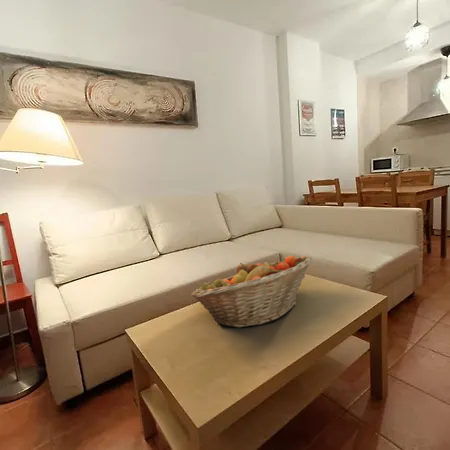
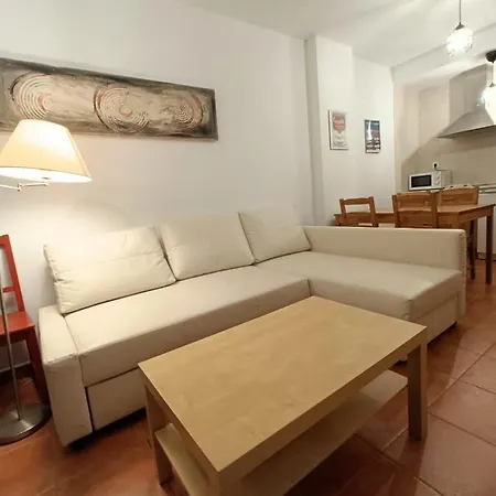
- fruit basket (254, 284)
